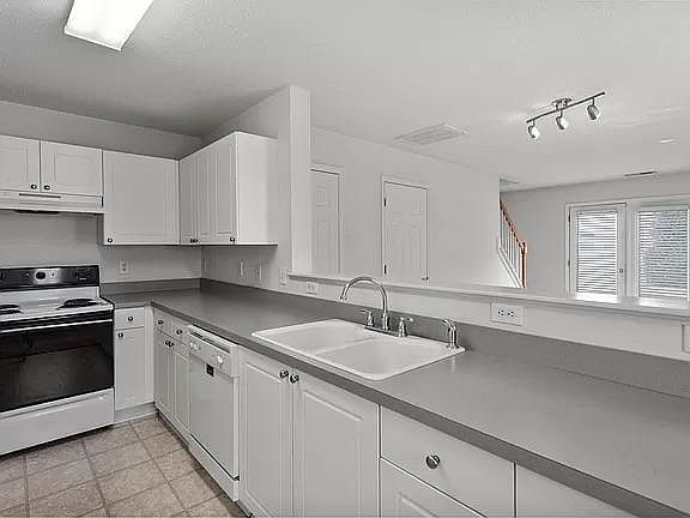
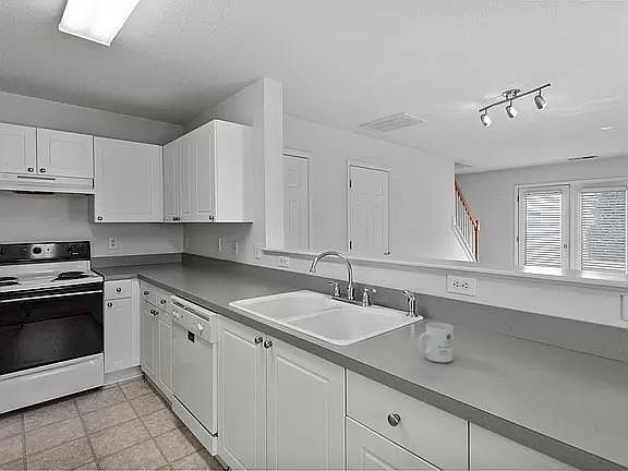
+ mug (434, 342)
